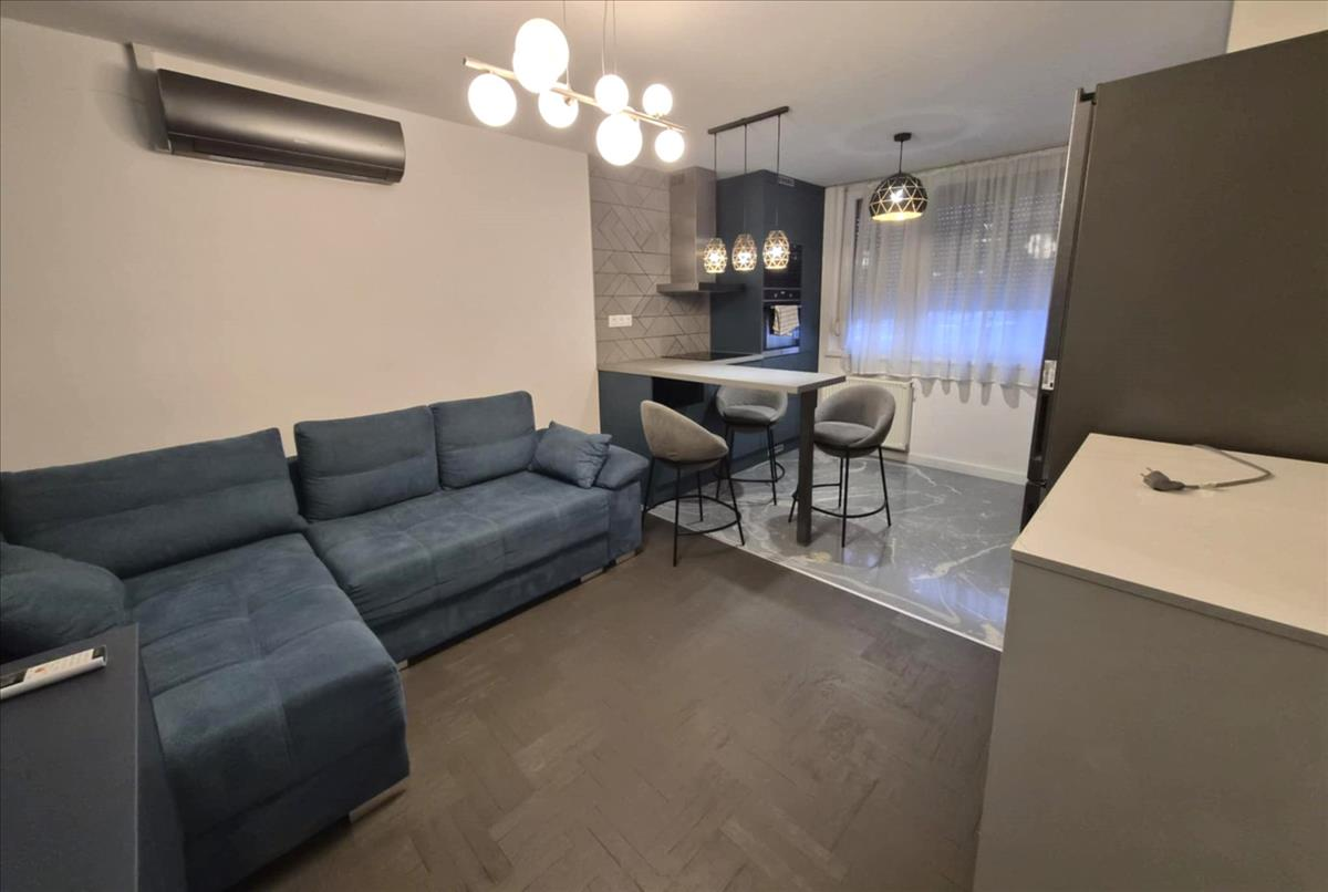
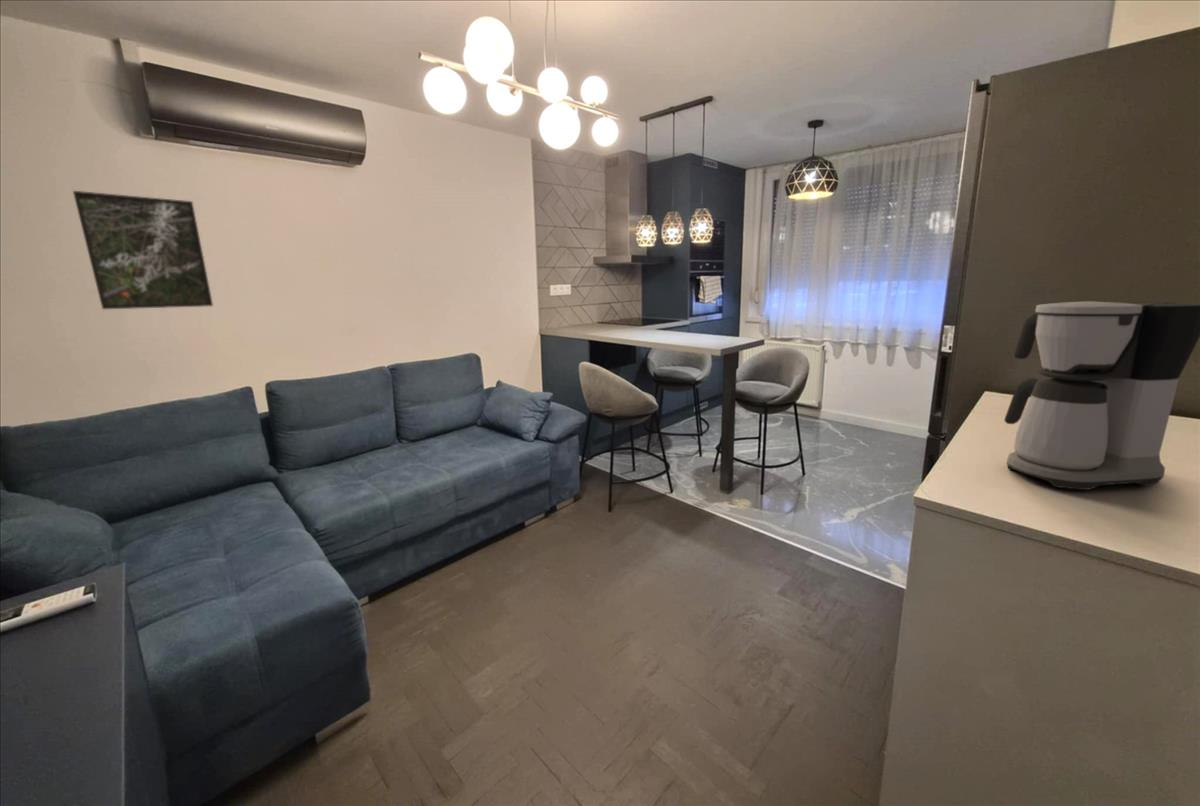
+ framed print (148, 253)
+ coffee maker (1086, 389)
